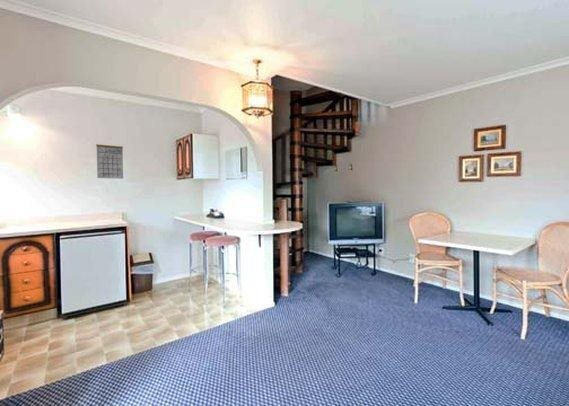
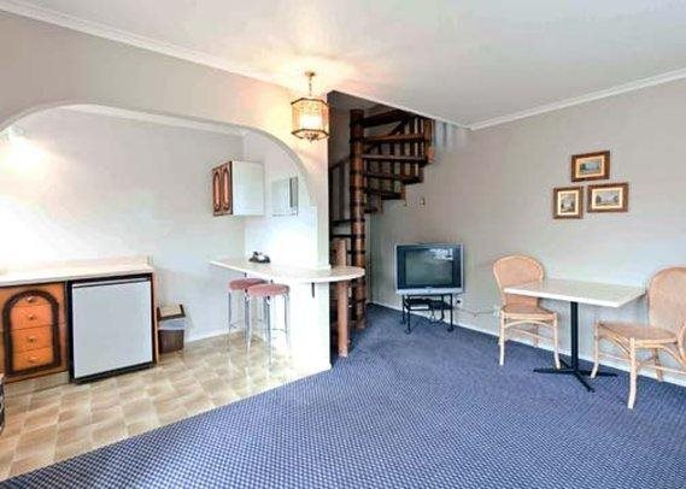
- calendar (110, 158)
